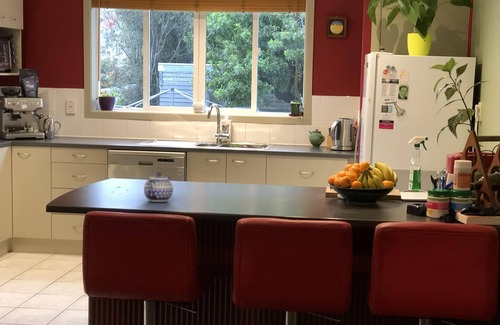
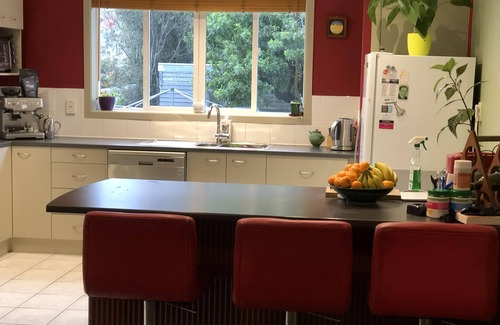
- teapot (158, 186)
